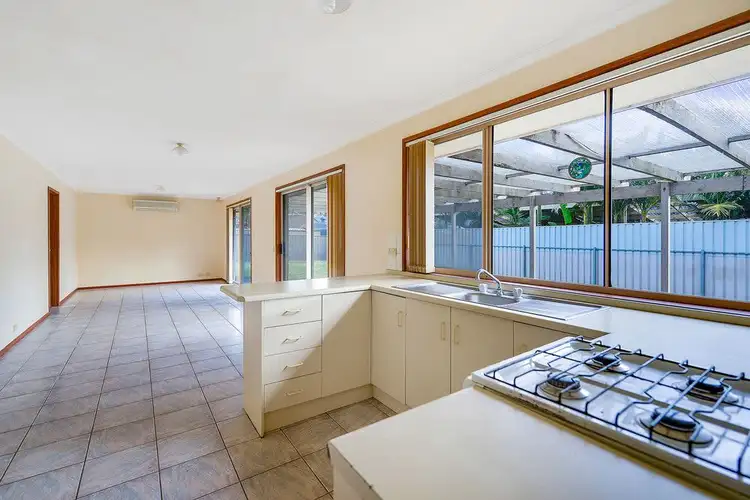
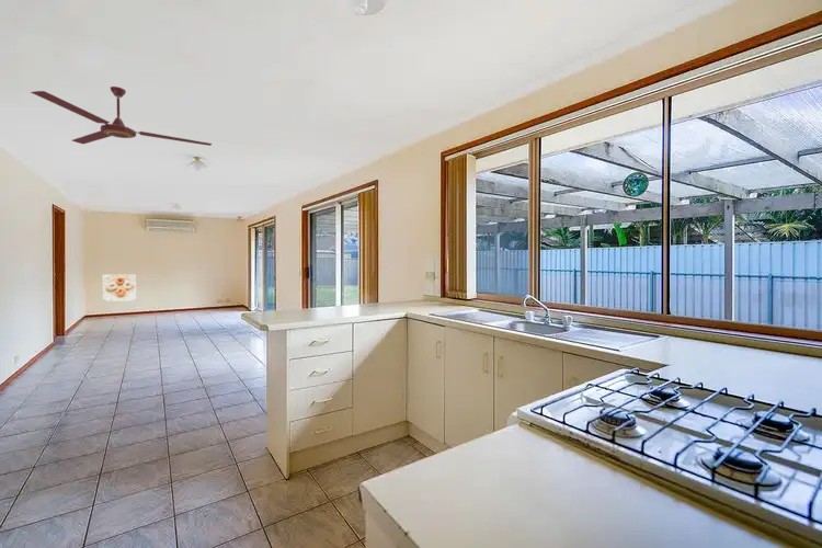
+ ceiling fan (129, 128)
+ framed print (119, 287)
